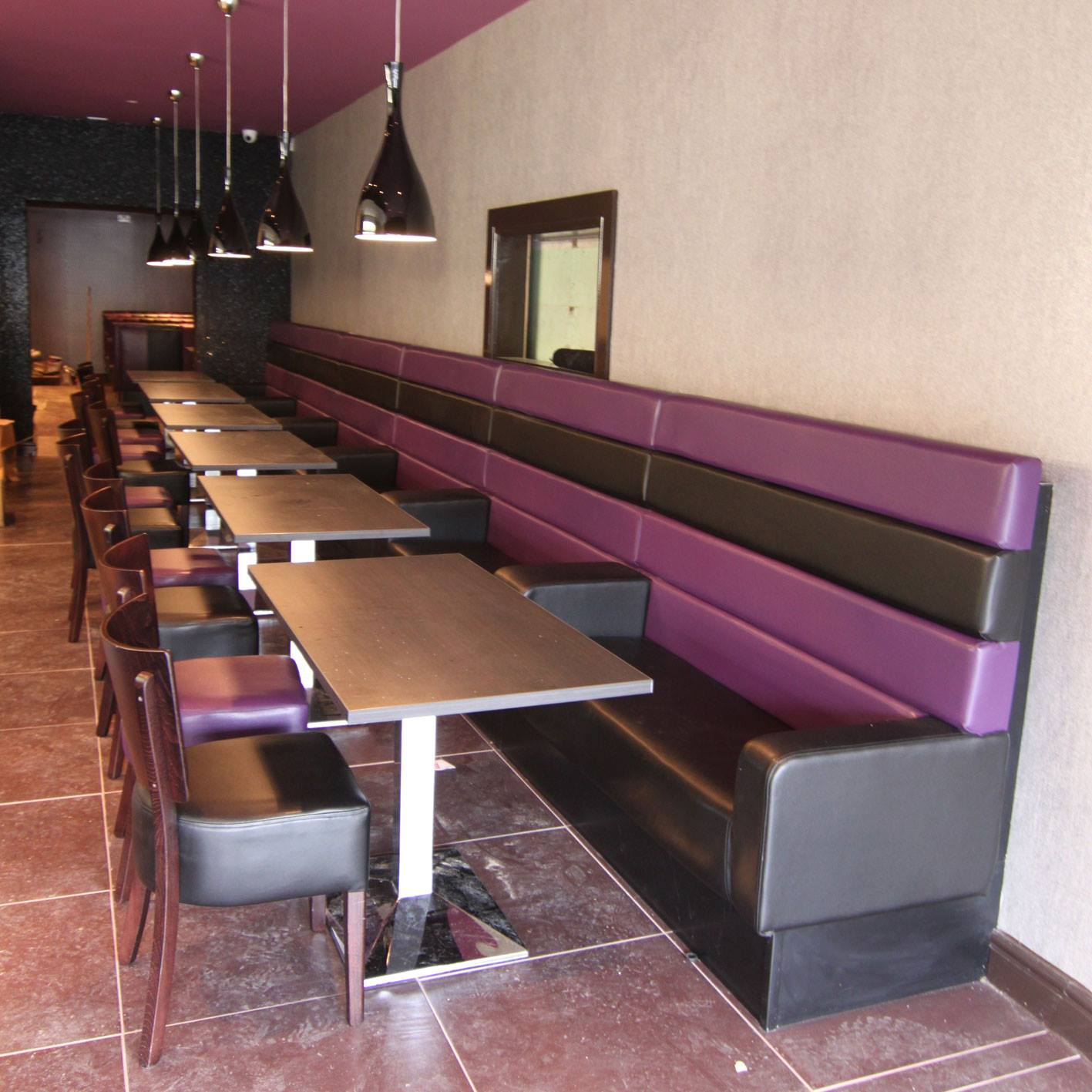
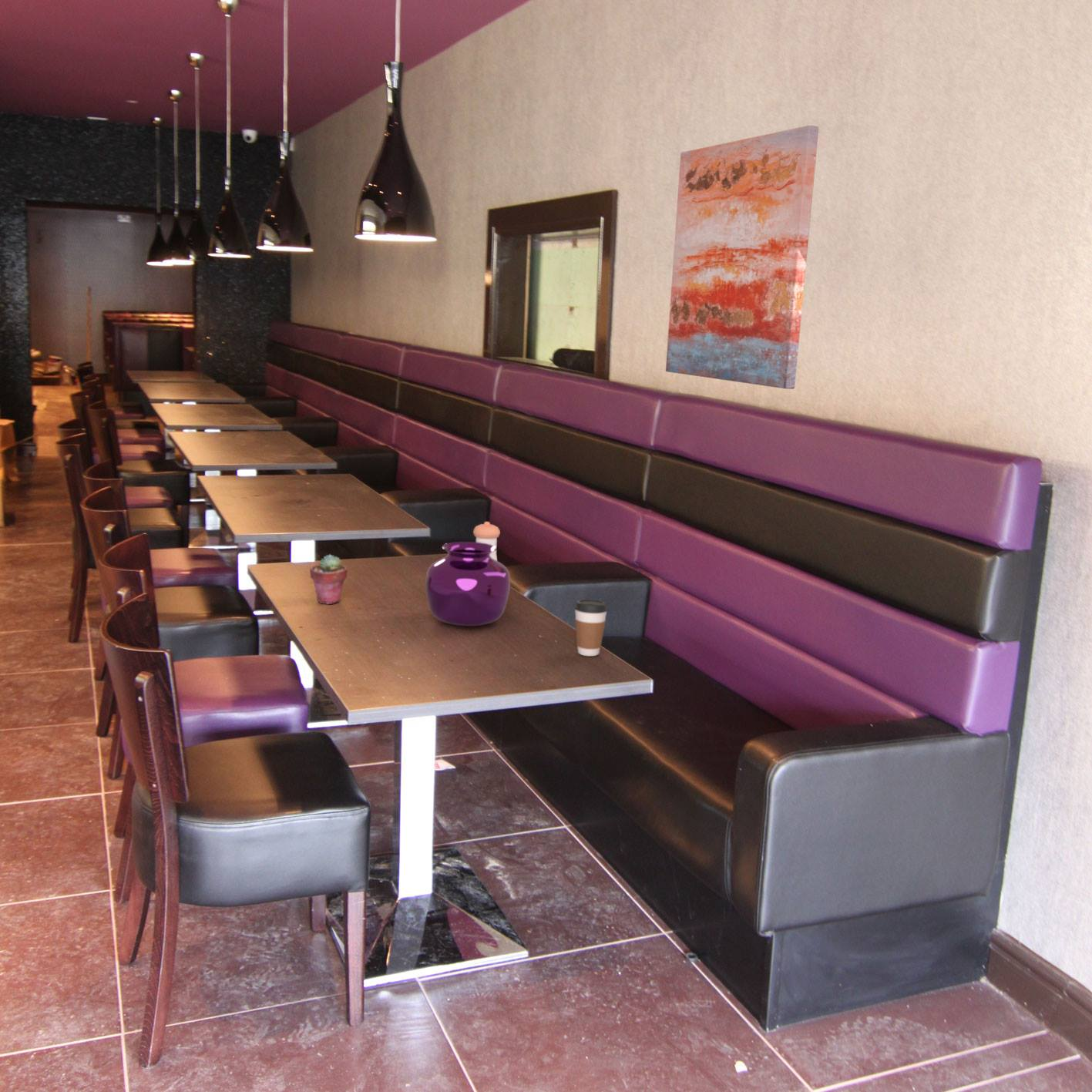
+ pepper shaker (490, 556)
+ coffee cup (590, 627)
+ vase (468, 584)
+ wall art (734, 262)
+ potted succulent (328, 577)
